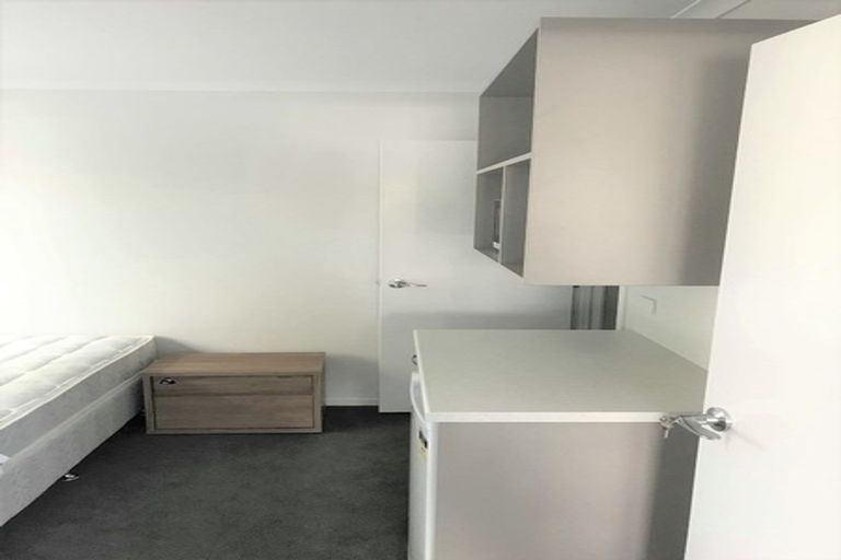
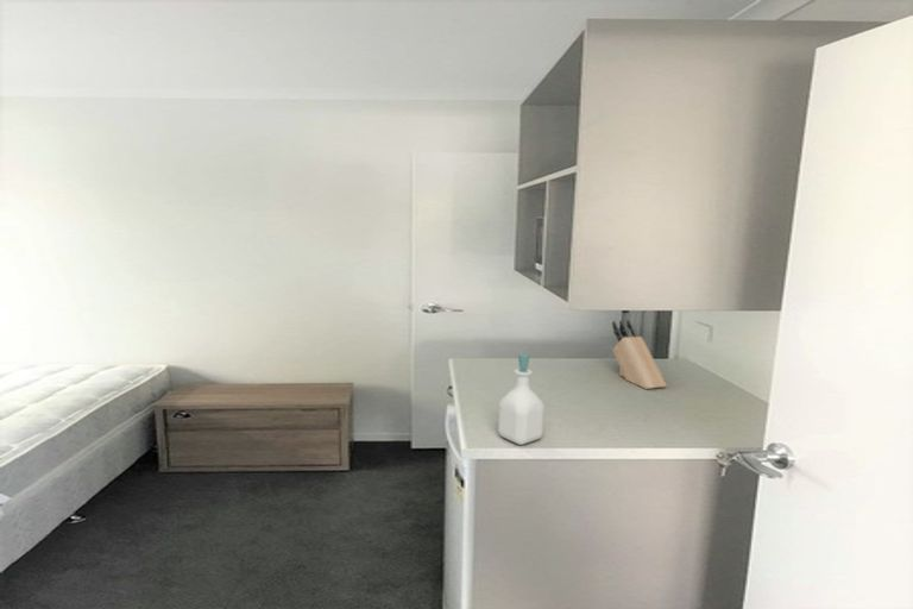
+ soap bottle (522, 396)
+ knife block (636, 351)
